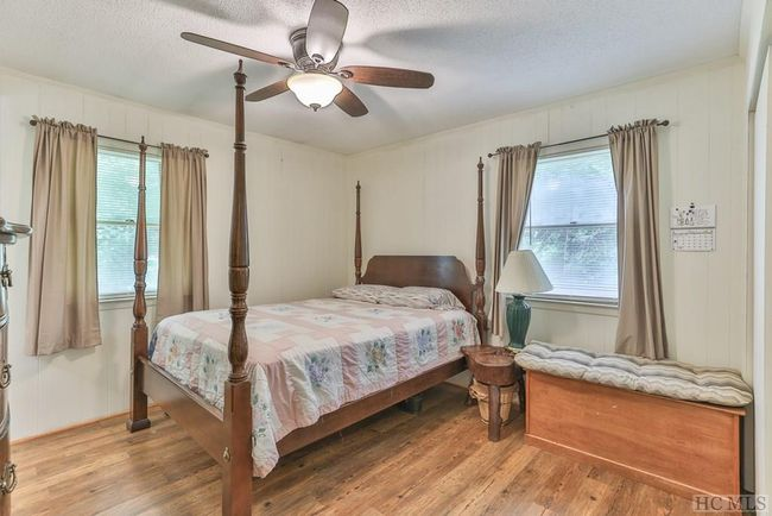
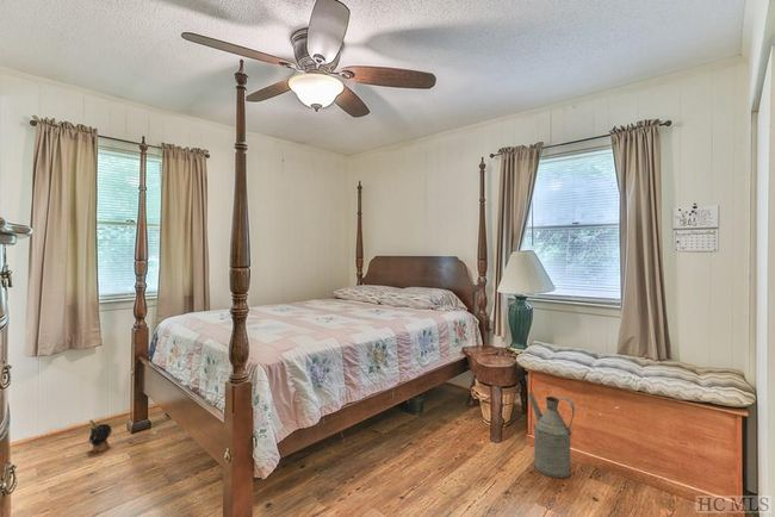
+ plush toy (98, 434)
+ watering can (550, 430)
